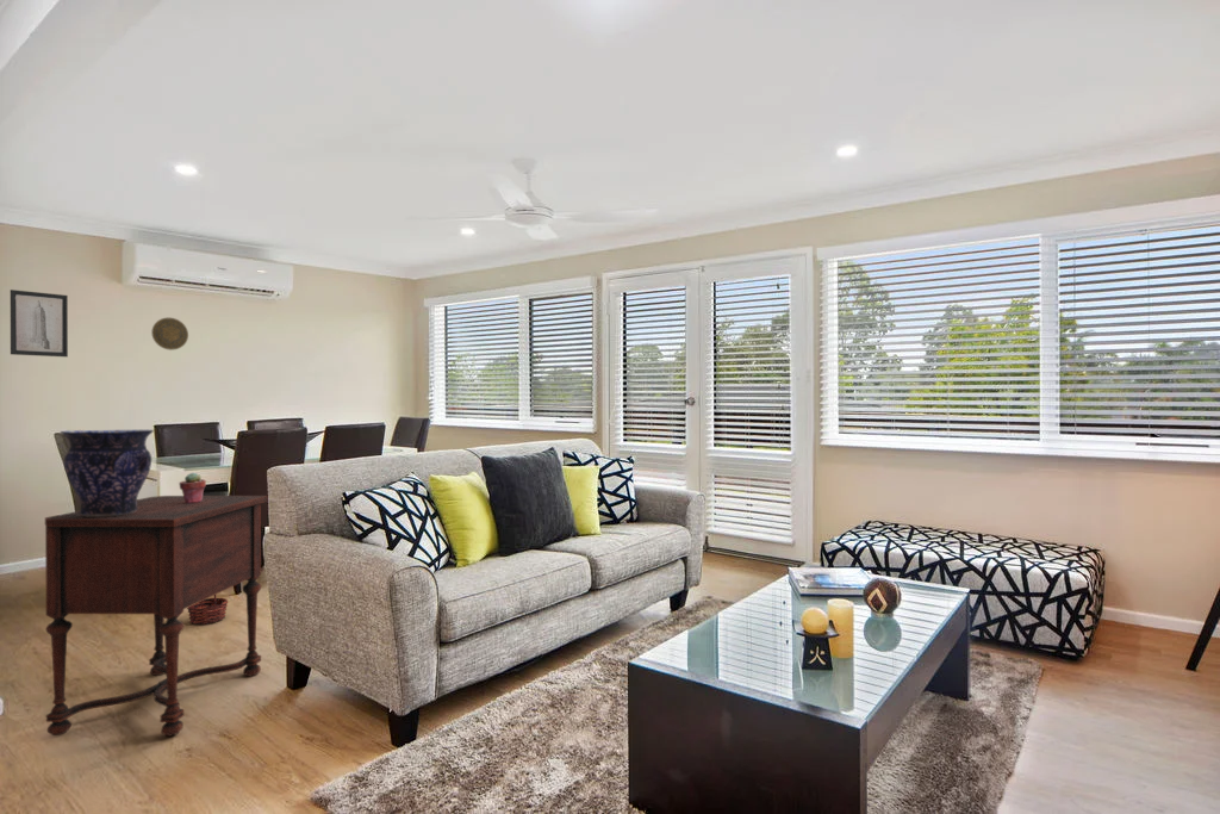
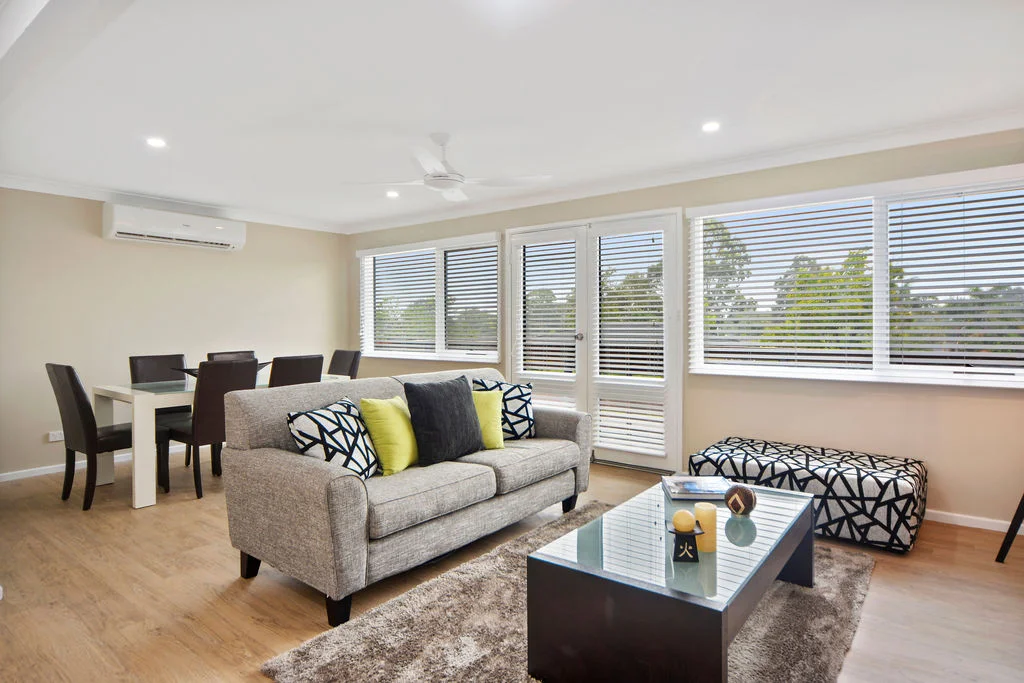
- side table (164, 603)
- potted succulent (192, 486)
- decorative plate (170, 333)
- vase (108, 471)
- wall art (39, 324)
- basket (207, 598)
